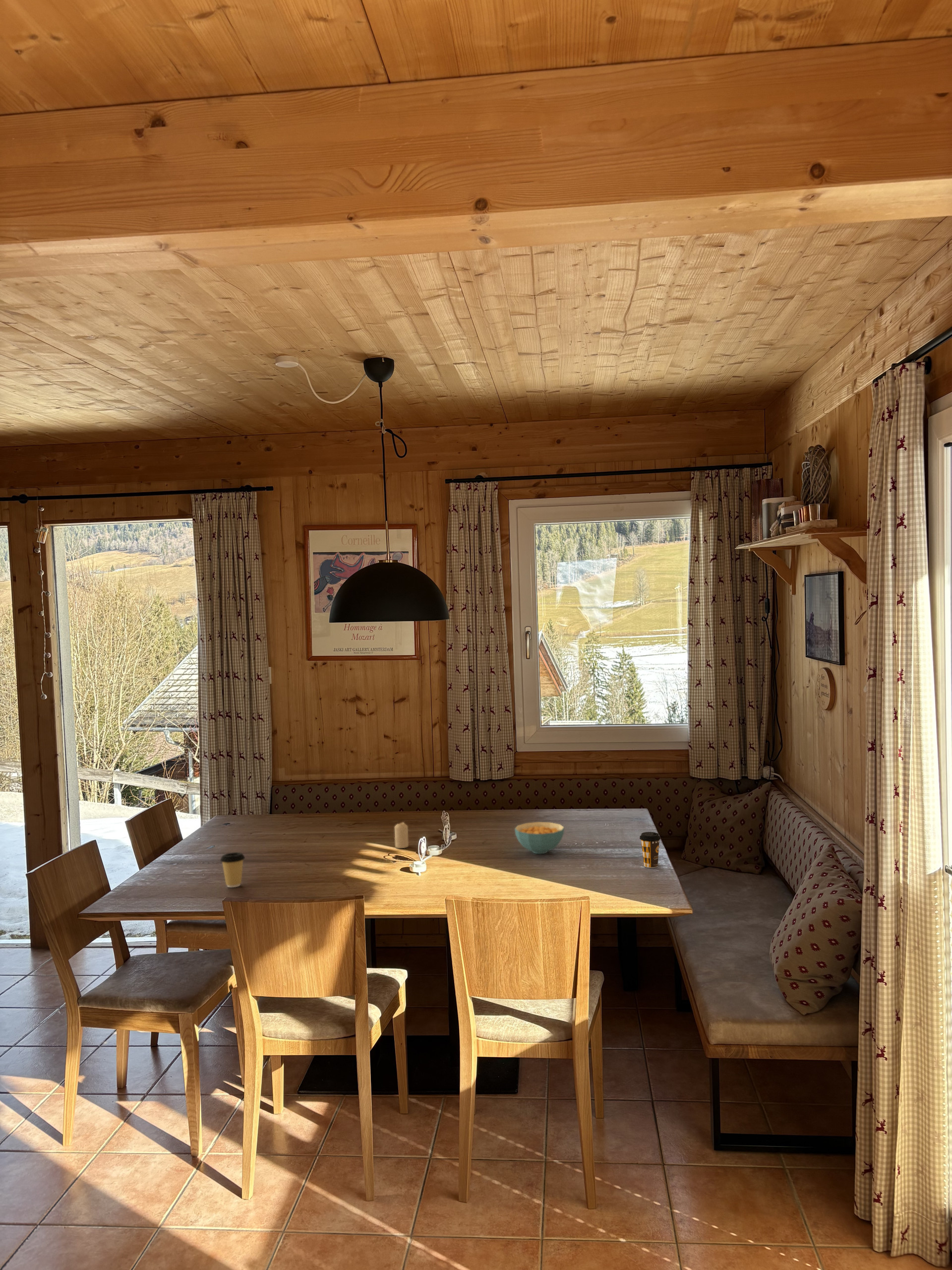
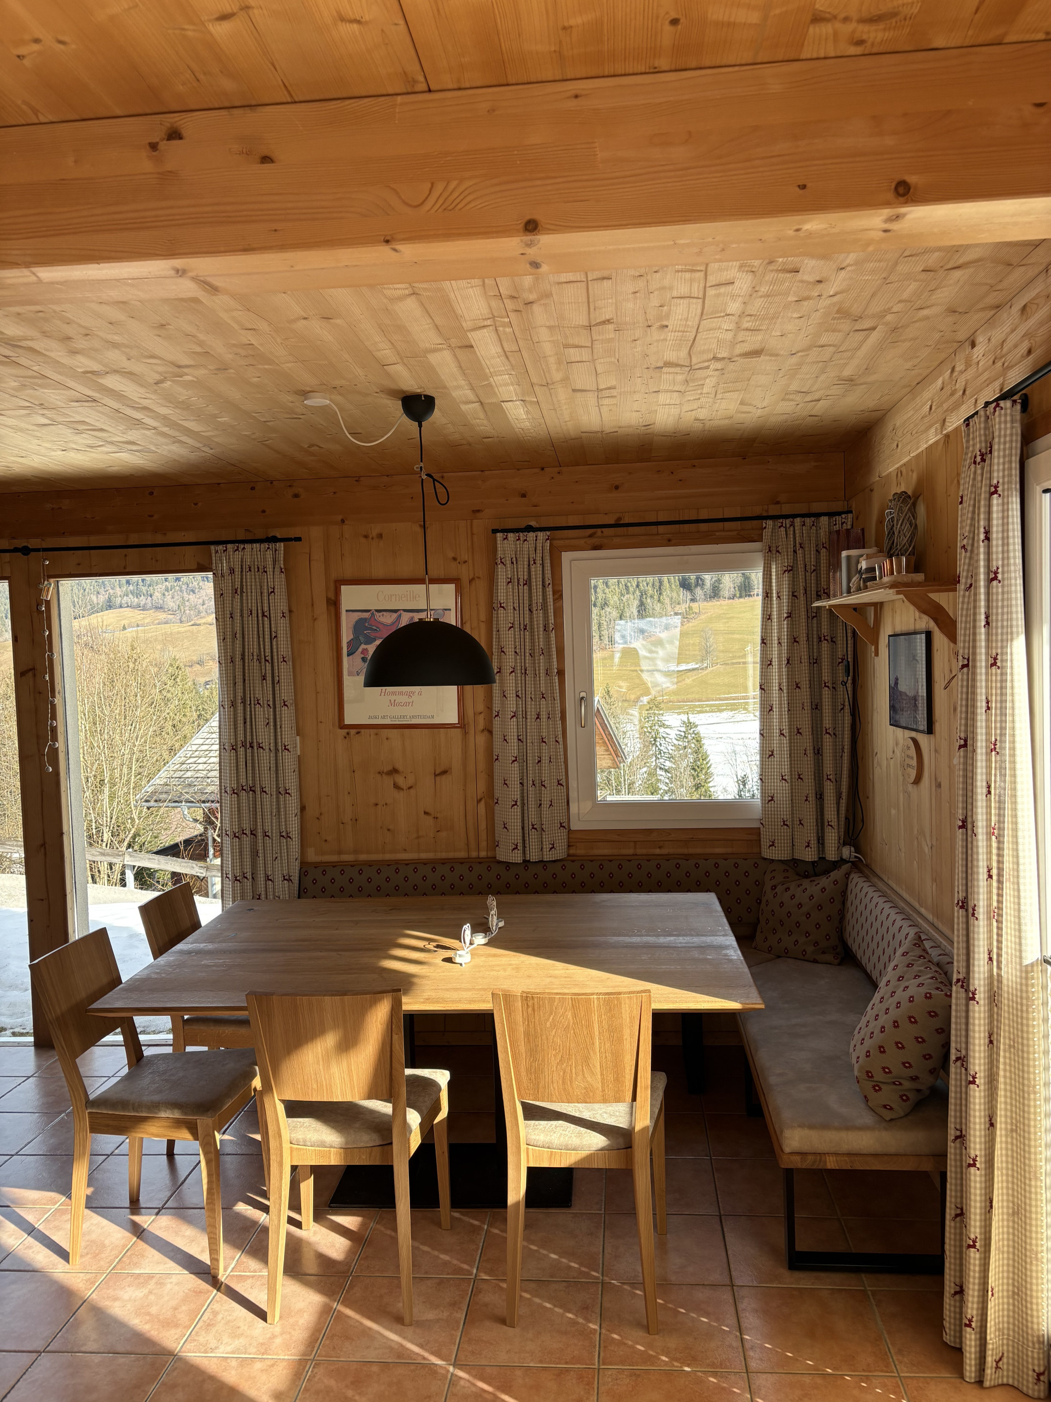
- cereal bowl (539, 839)
- candle (401, 834)
- coffee cup (650, 850)
- coffee cup (233, 869)
